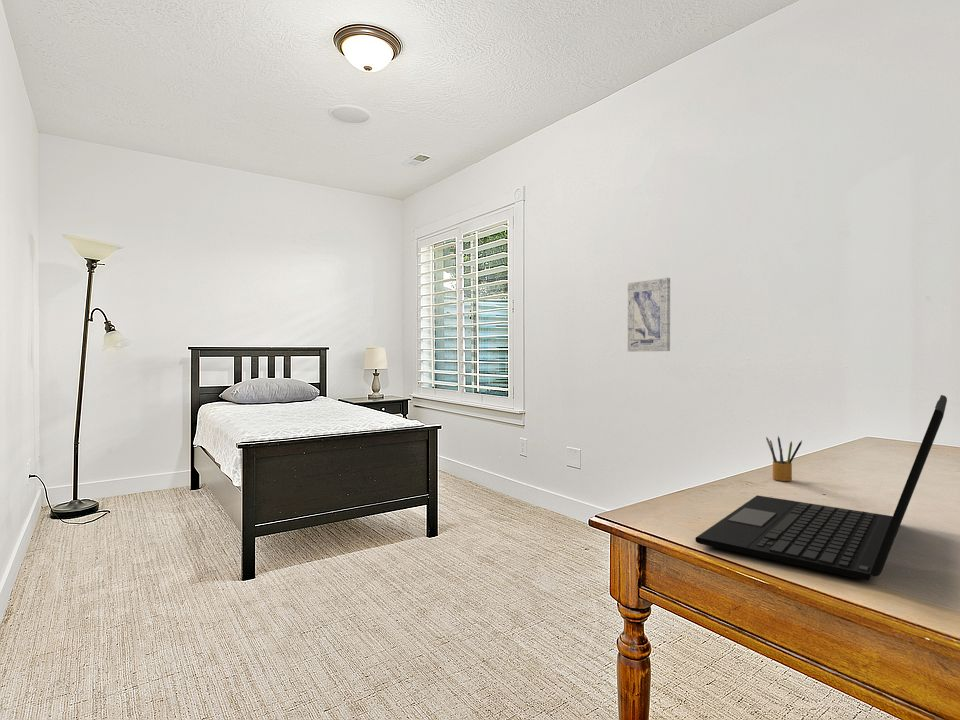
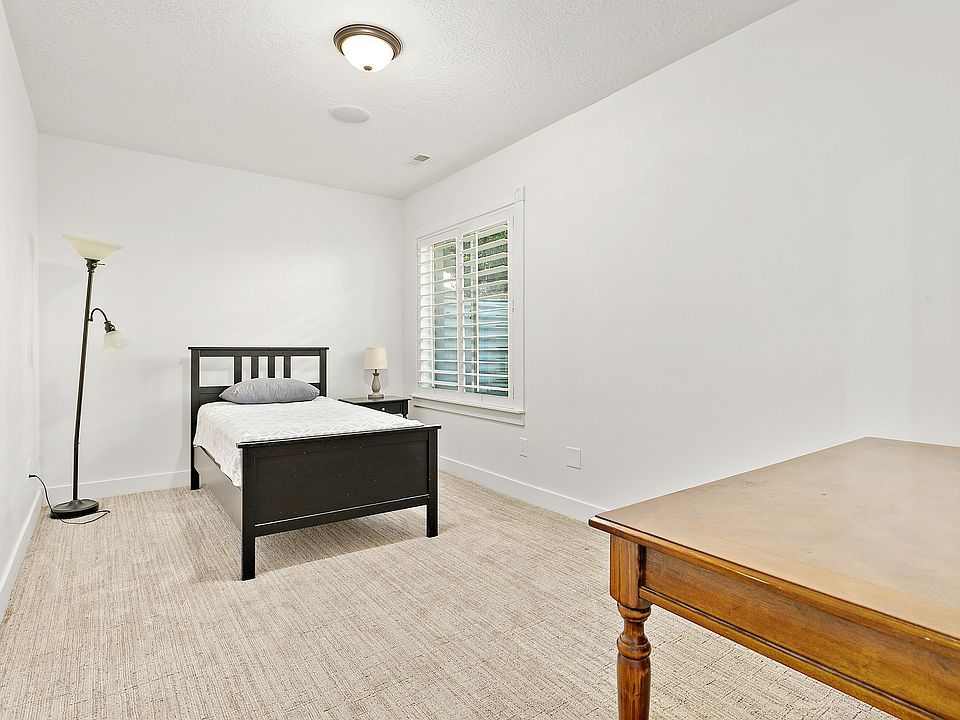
- wall art (648, 315)
- pencil box (782, 458)
- laptop (822, 505)
